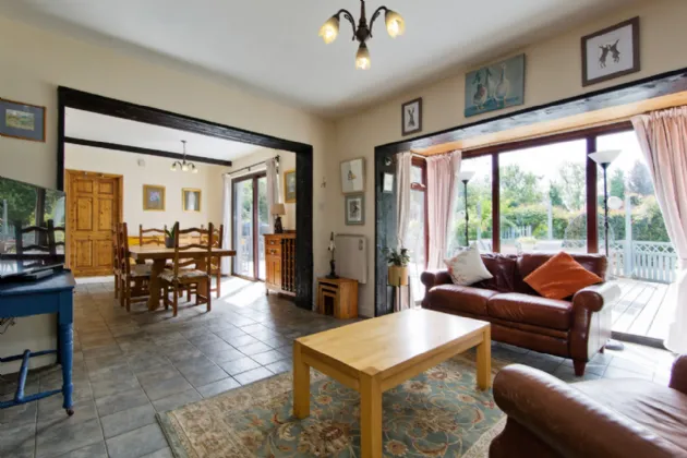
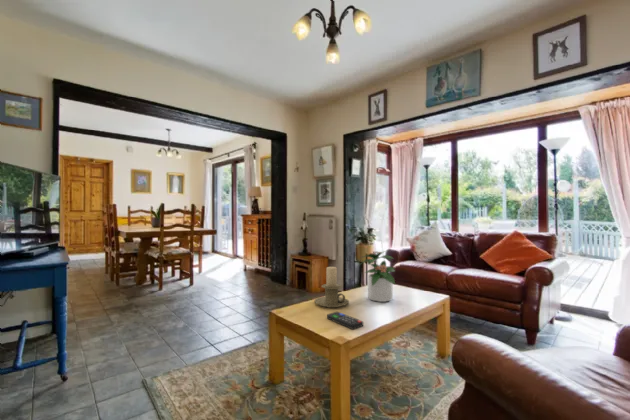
+ candle holder (331, 285)
+ remote control (344, 319)
+ potted plant (377, 274)
